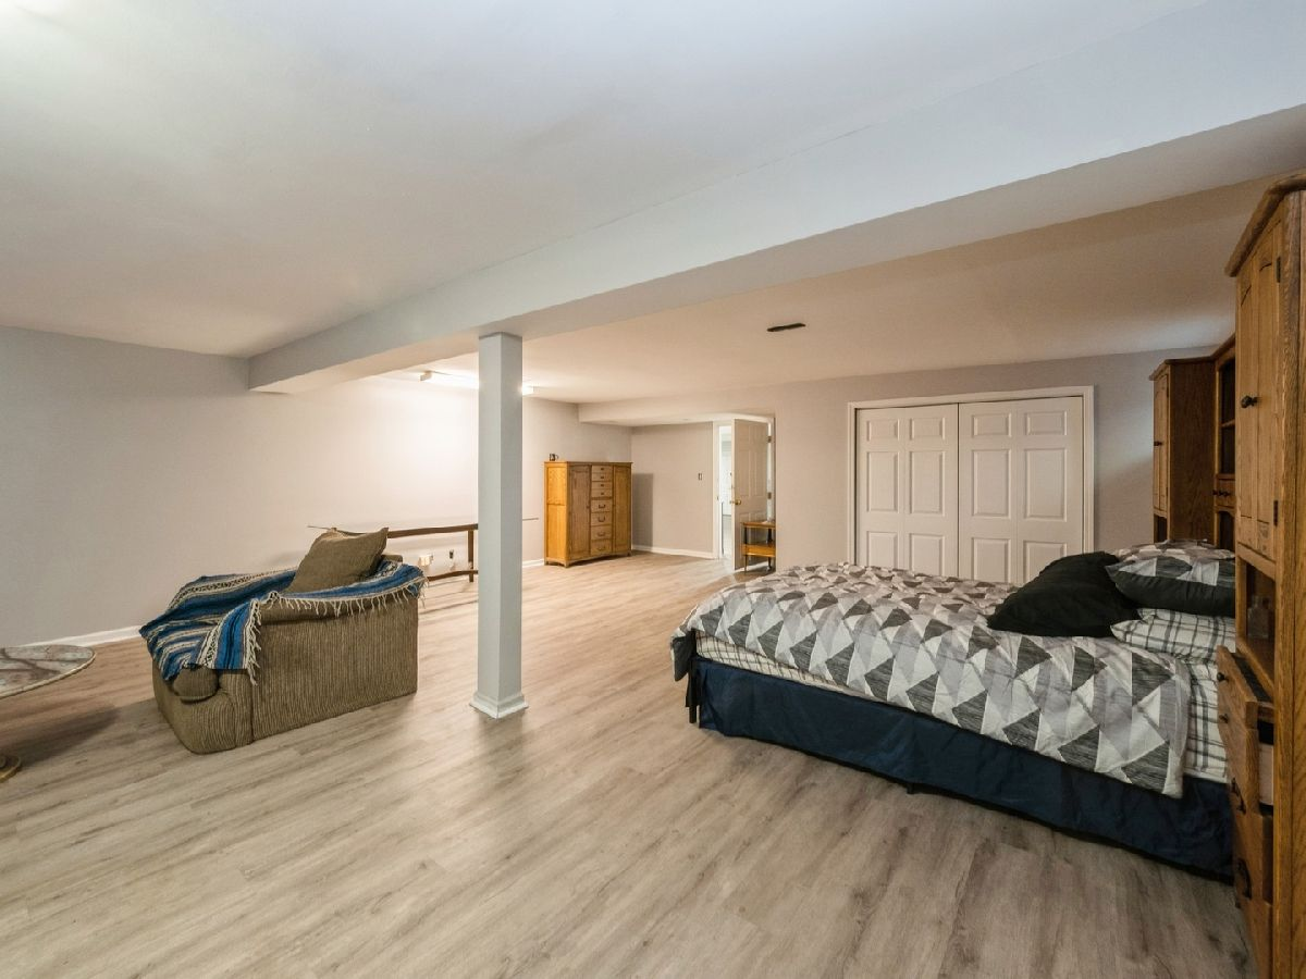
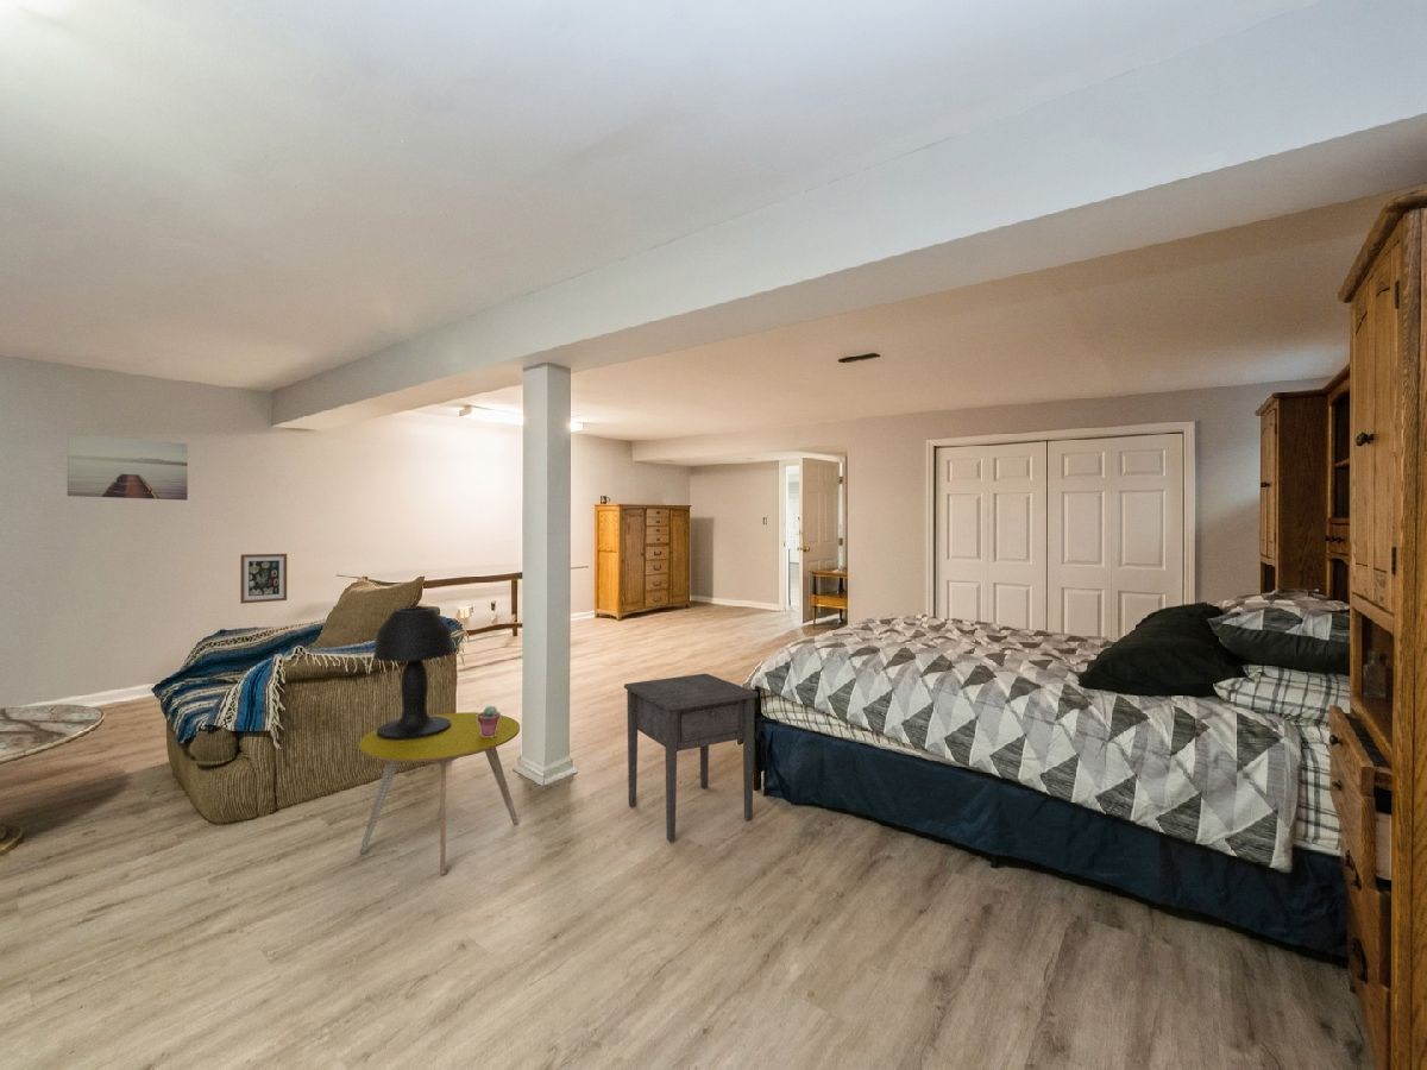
+ wall art (130, 468)
+ side table (442, 785)
+ wall art (264, 578)
+ nightstand (689, 748)
+ table lamp (414, 668)
+ potted succulent (489, 719)
